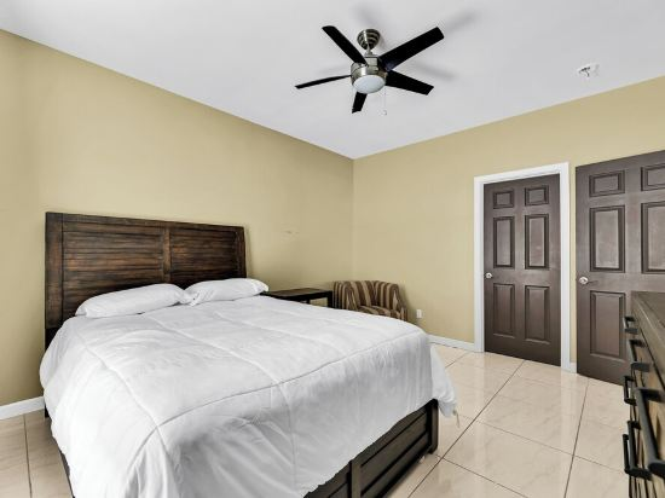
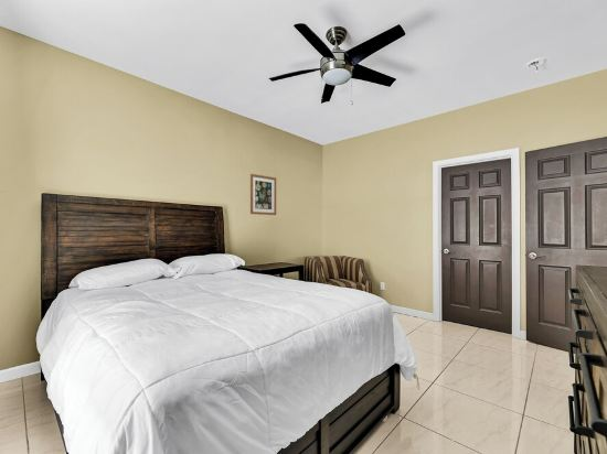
+ wall art (264, 195)
